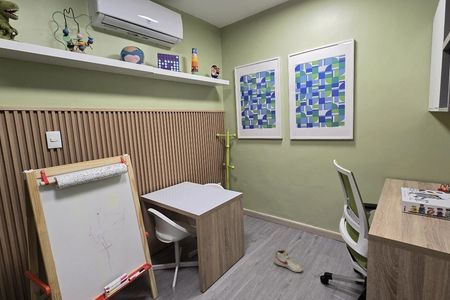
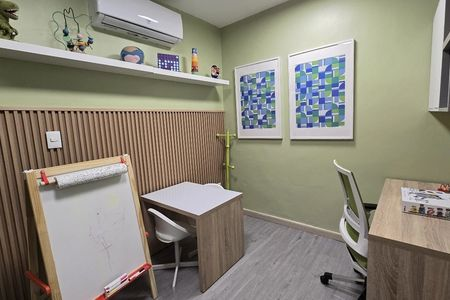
- shoe (288, 259)
